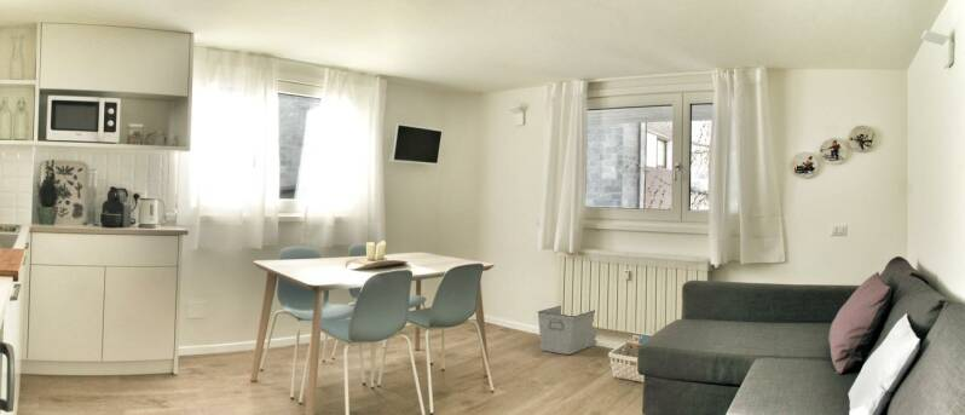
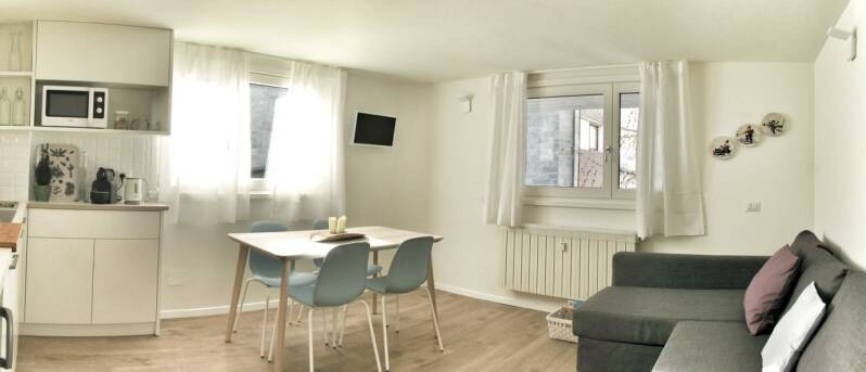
- storage bin (570, 328)
